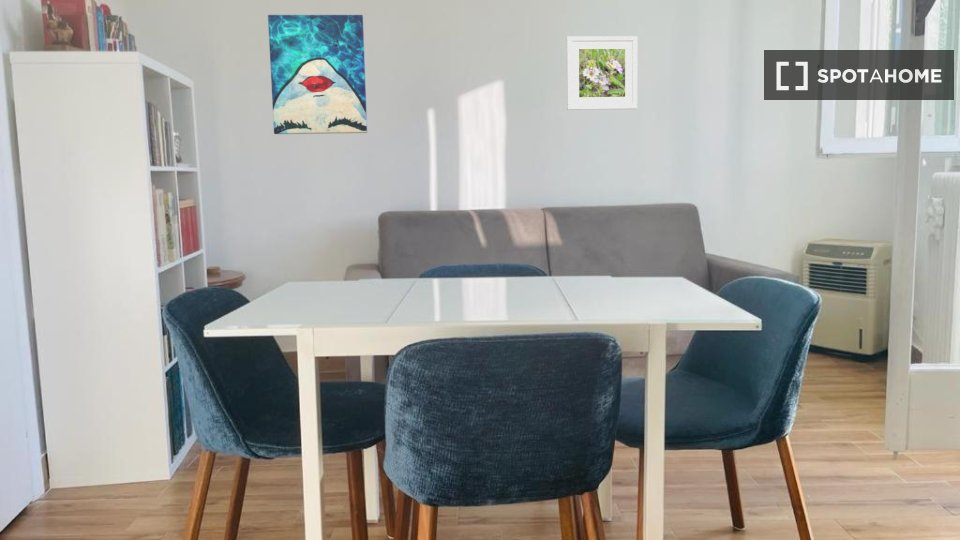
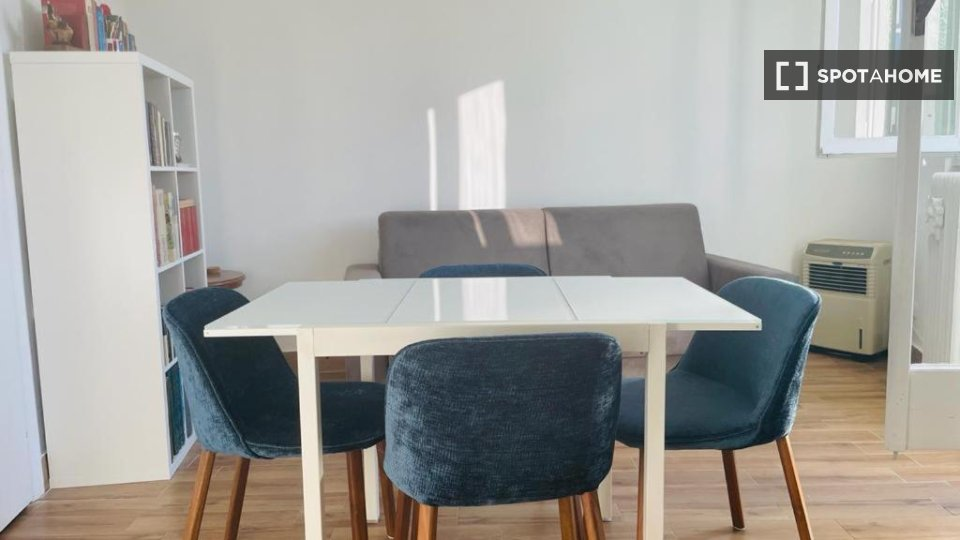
- wall art (318, 75)
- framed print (602, 73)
